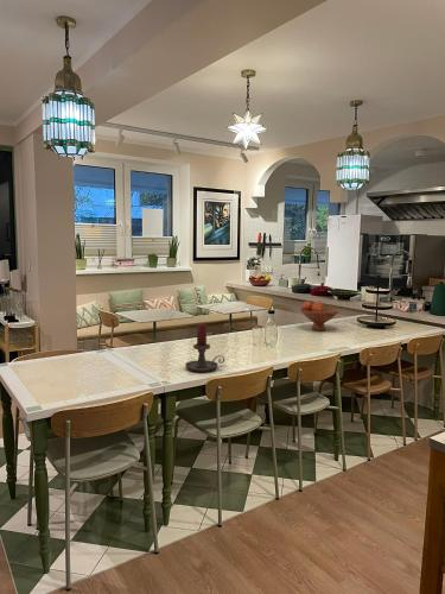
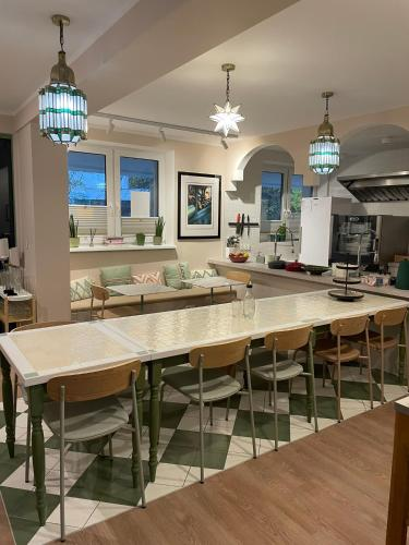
- candle holder (205, 345)
- fruit bowl (318, 315)
